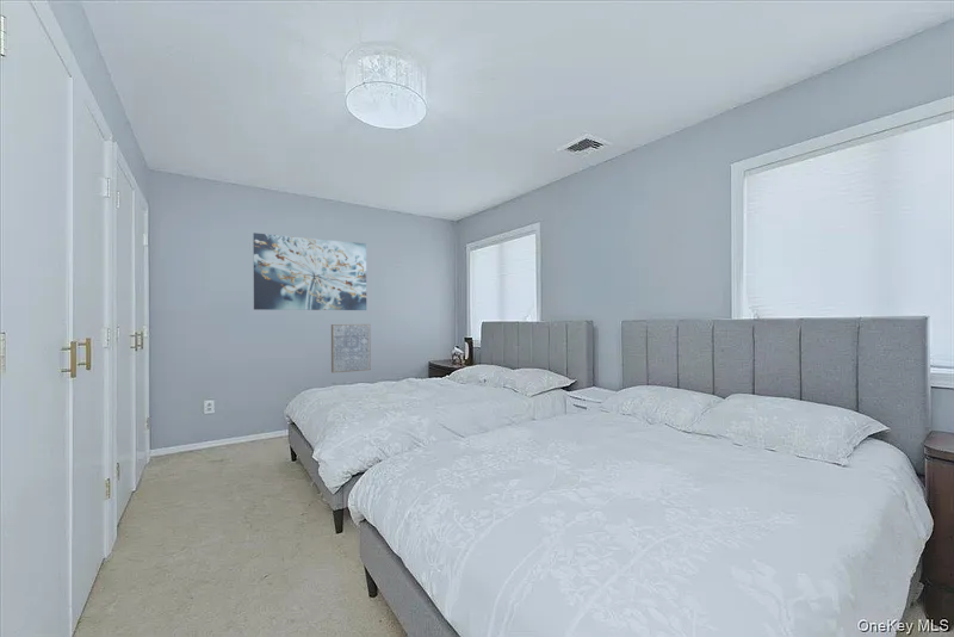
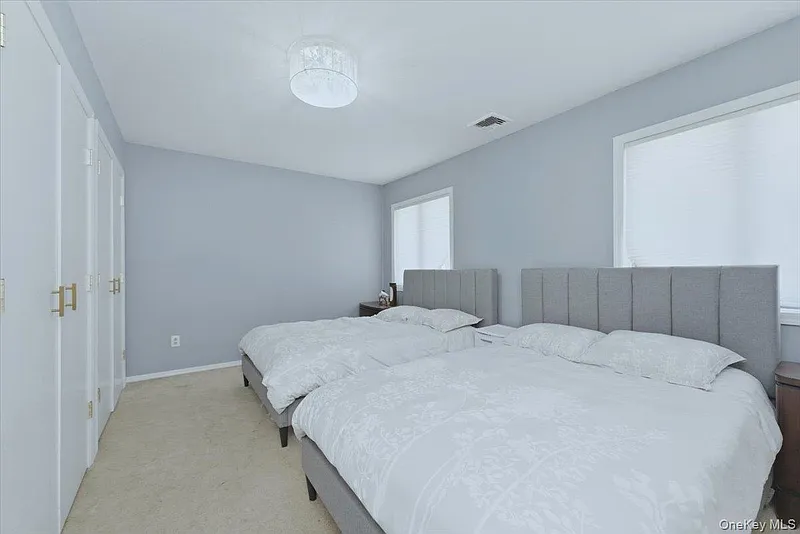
- wall art (314, 274)
- wall art (351, 347)
